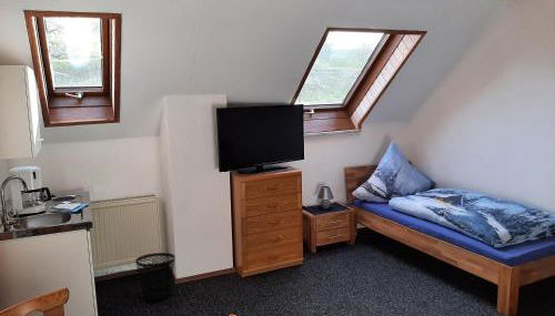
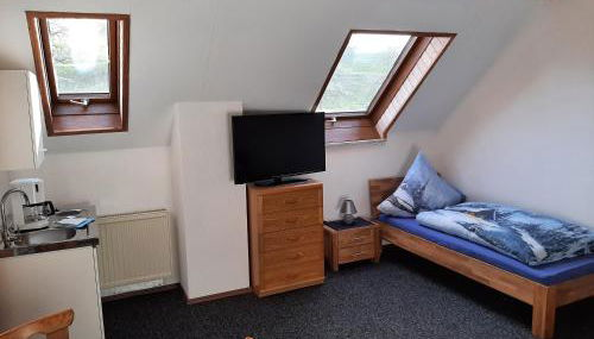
- wastebasket (155, 276)
